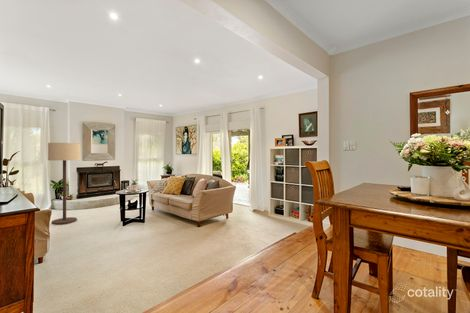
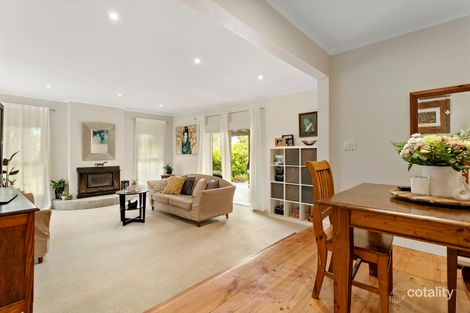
- floor lamp (64, 182)
